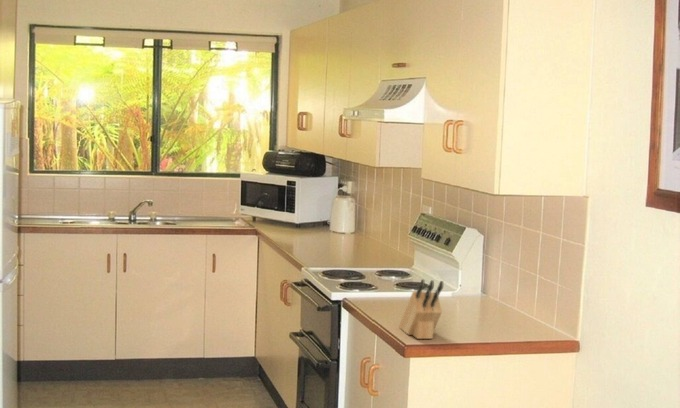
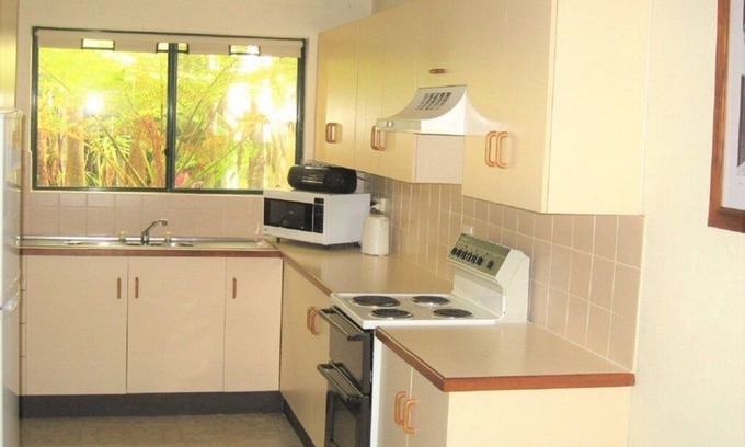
- knife block (421, 305)
